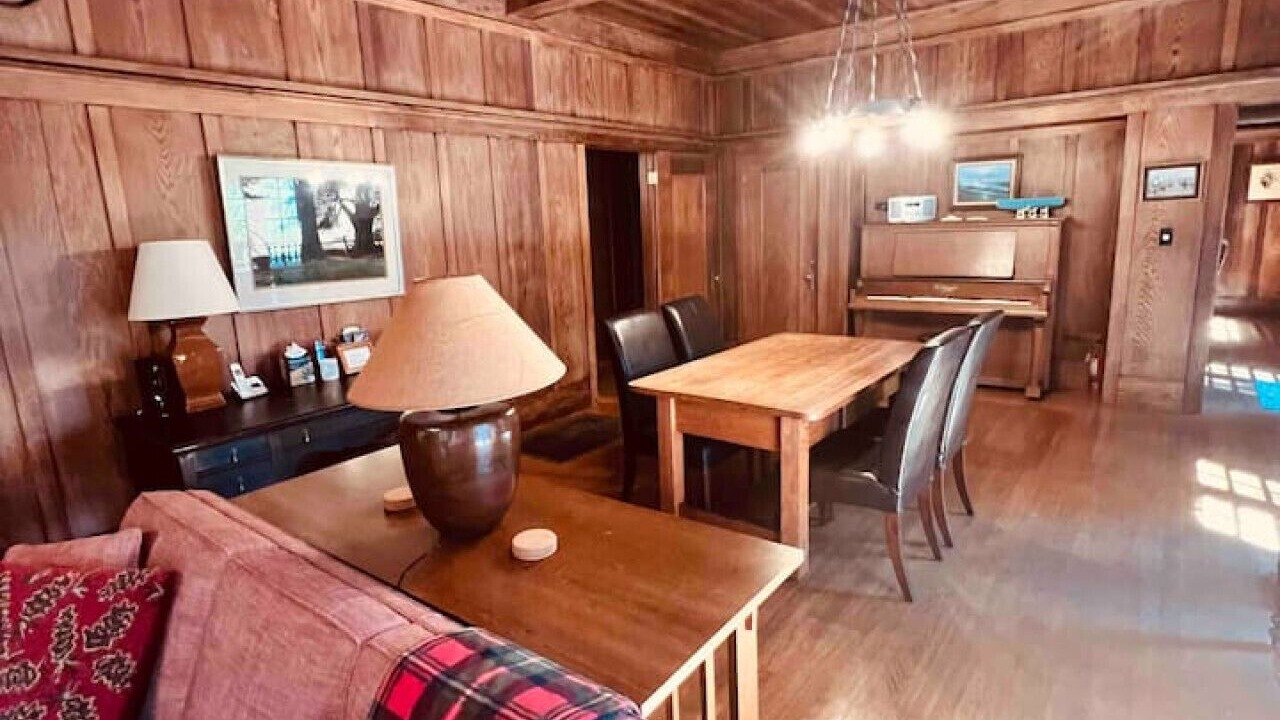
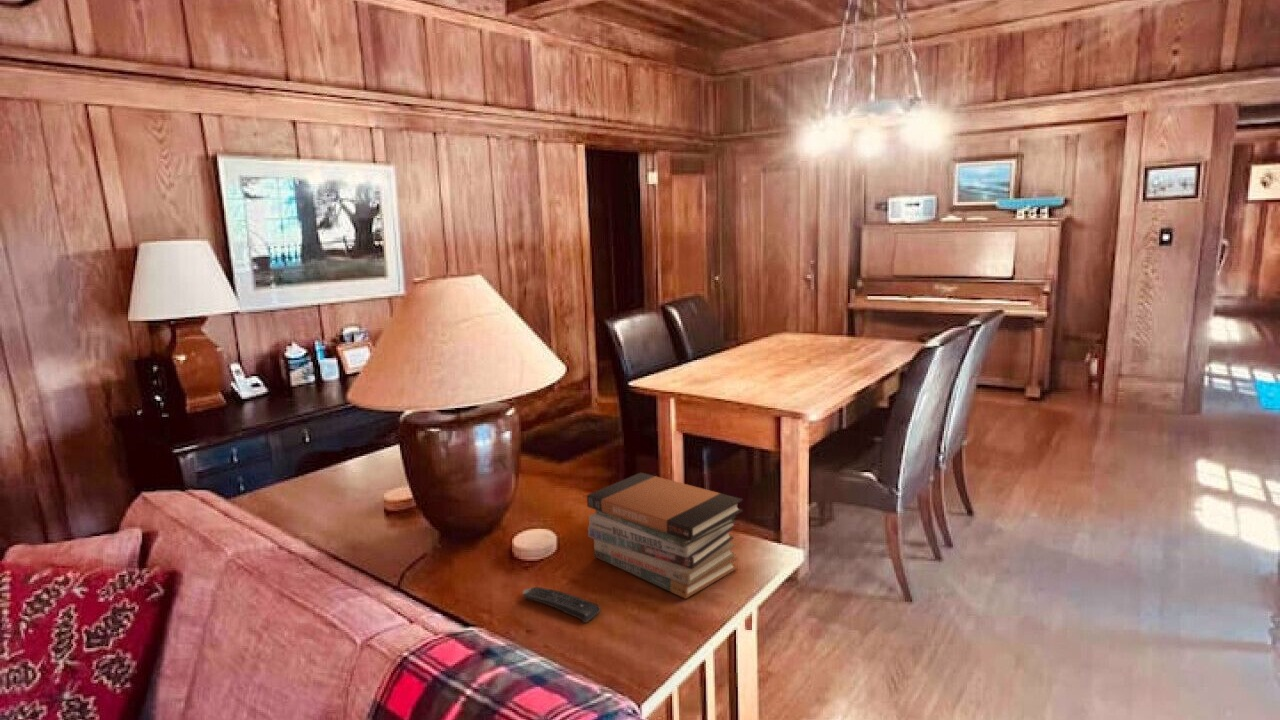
+ book stack (662, 529)
+ remote control (558, 601)
